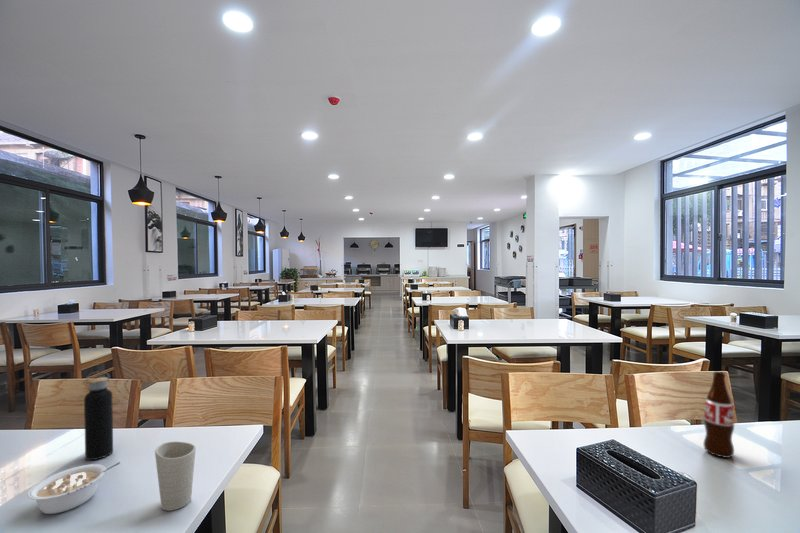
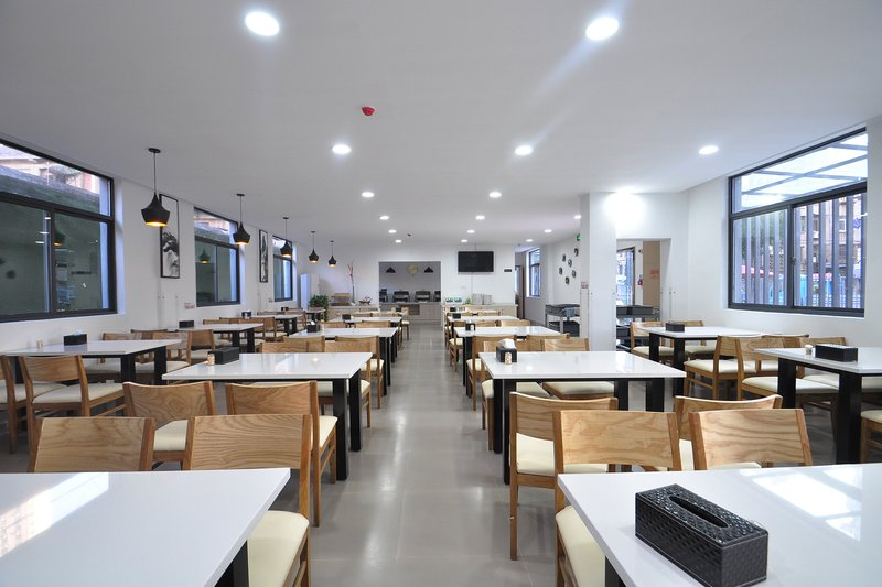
- cup (176, 474)
- legume (72, 487)
- water bottle (98, 413)
- bottle (718, 413)
